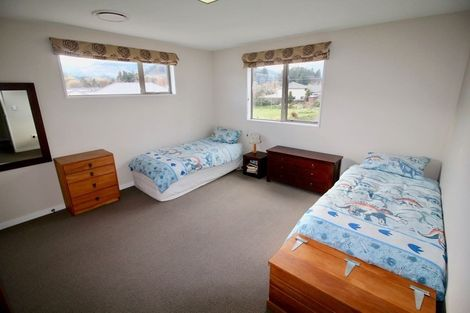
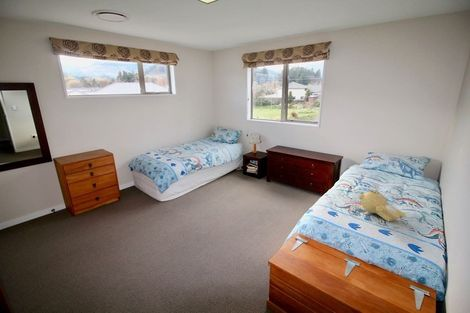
+ teddy bear (380, 205)
